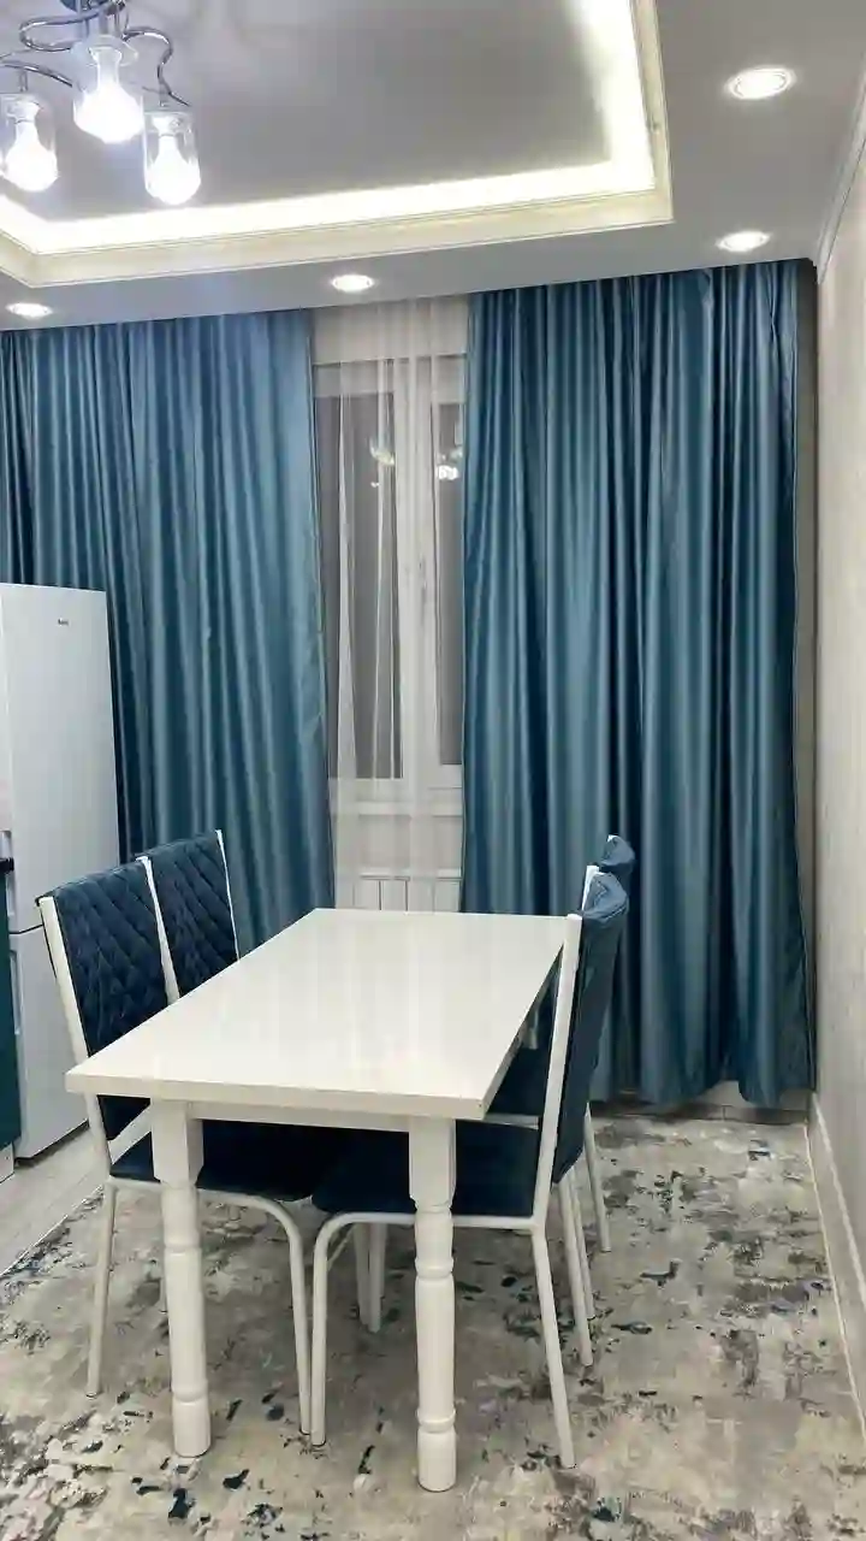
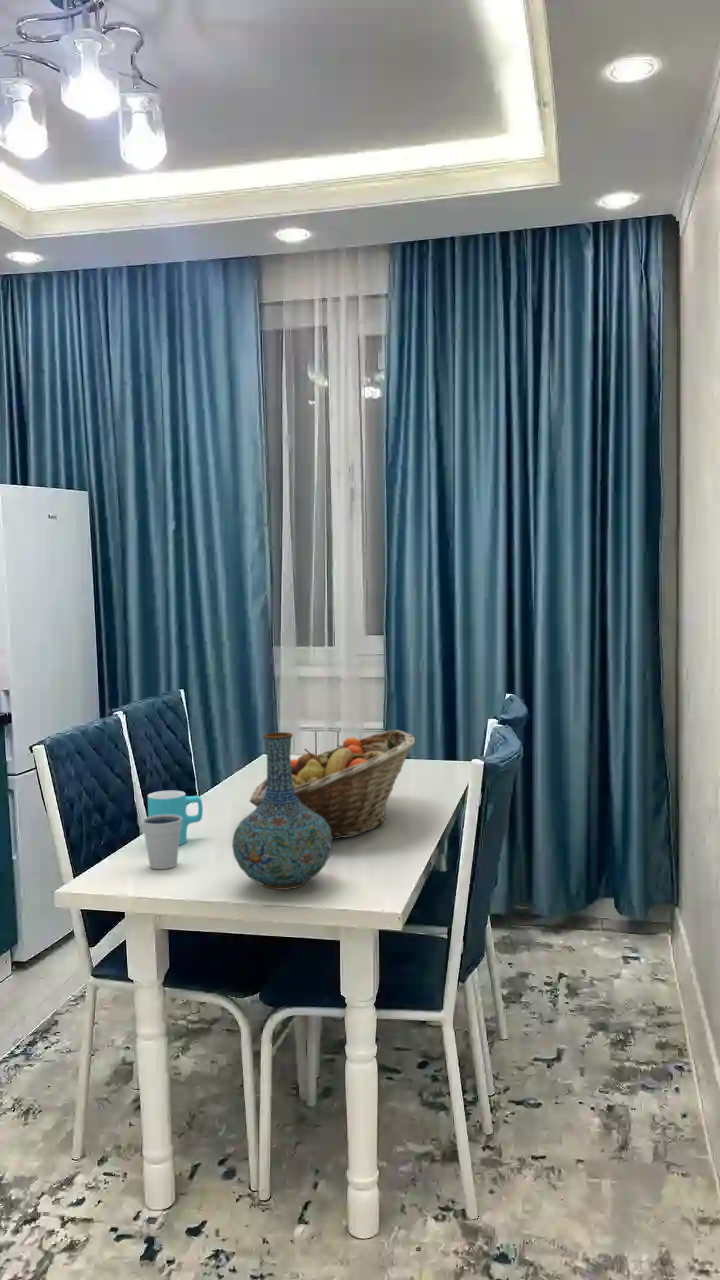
+ vase (281, 809)
+ fruit basket (333, 780)
+ cup (174, 814)
+ cup (162, 842)
